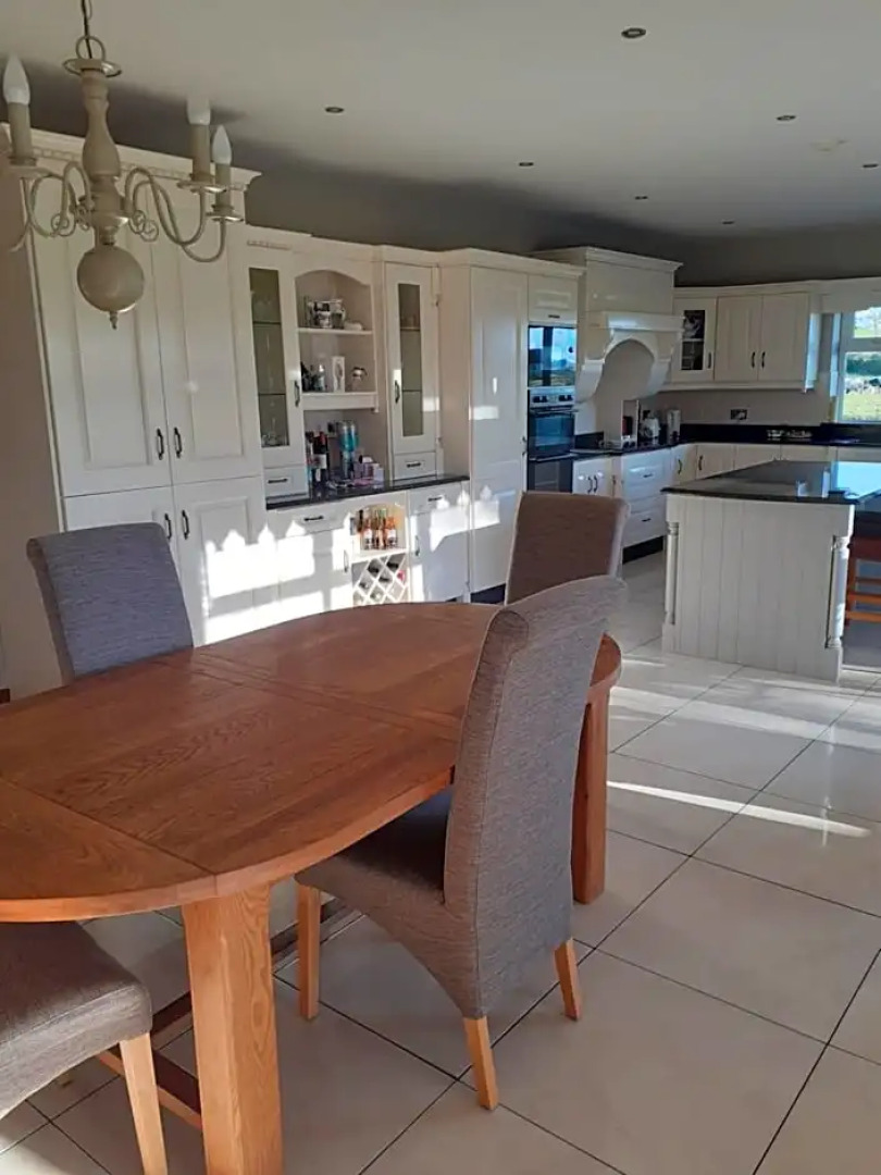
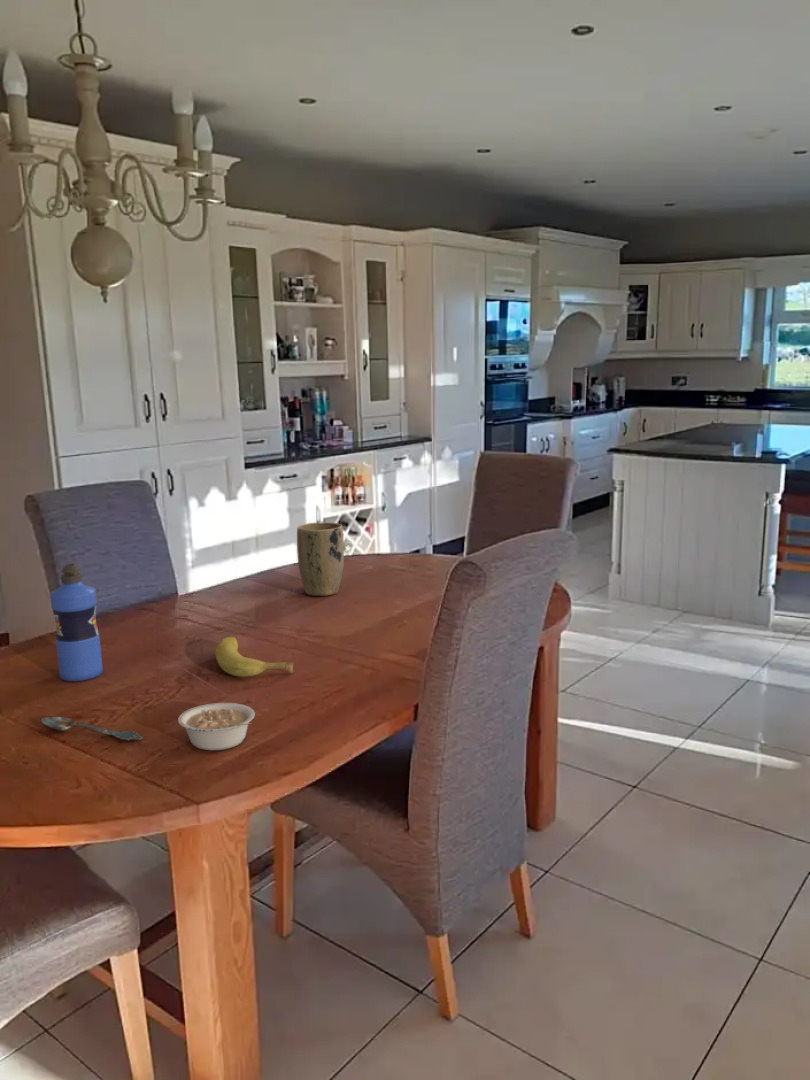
+ plant pot (321, 559)
+ legume (220, 725)
+ spoon (90, 728)
+ fruit (253, 659)
+ water bottle (75, 619)
